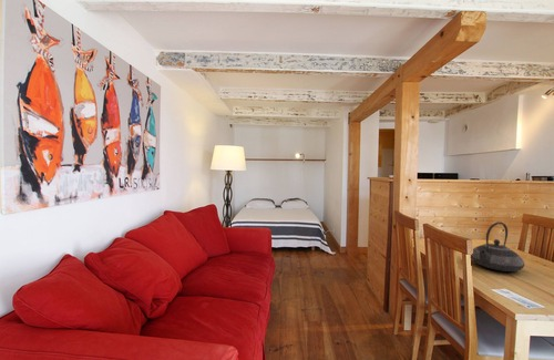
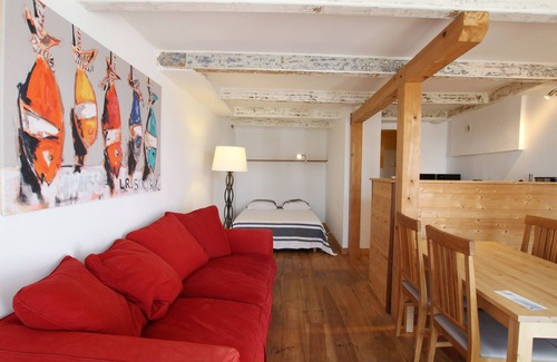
- teapot (494, 245)
